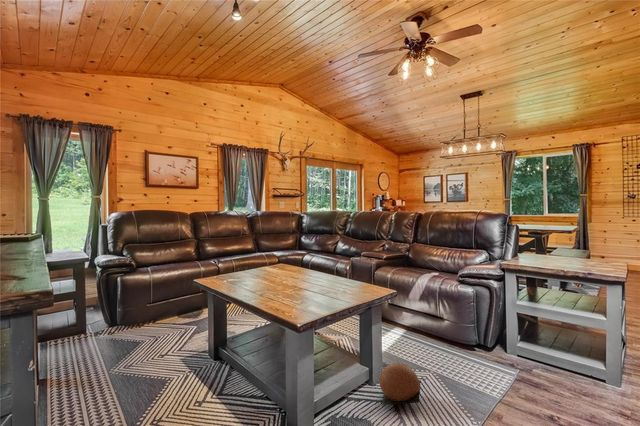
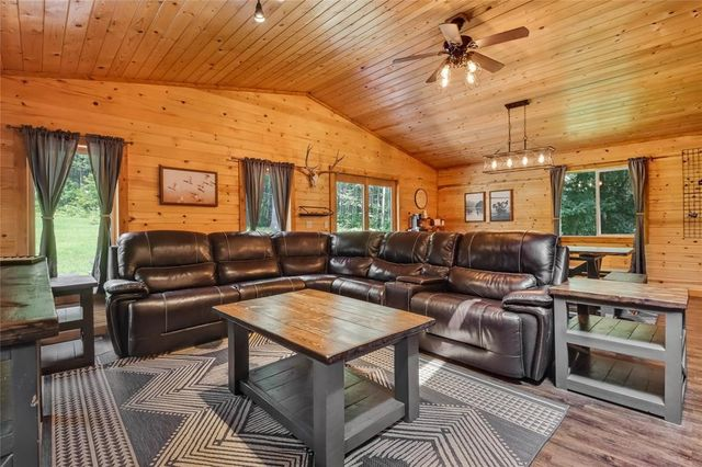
- ball (399, 383)
